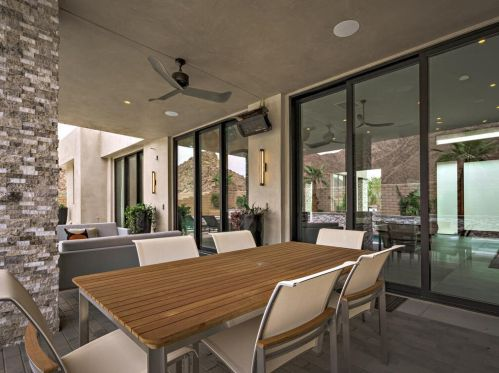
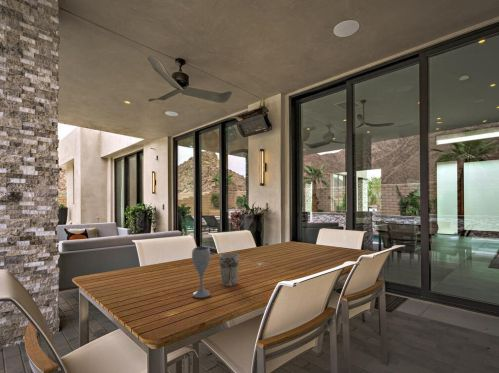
+ cup (229, 269)
+ cup (201, 271)
